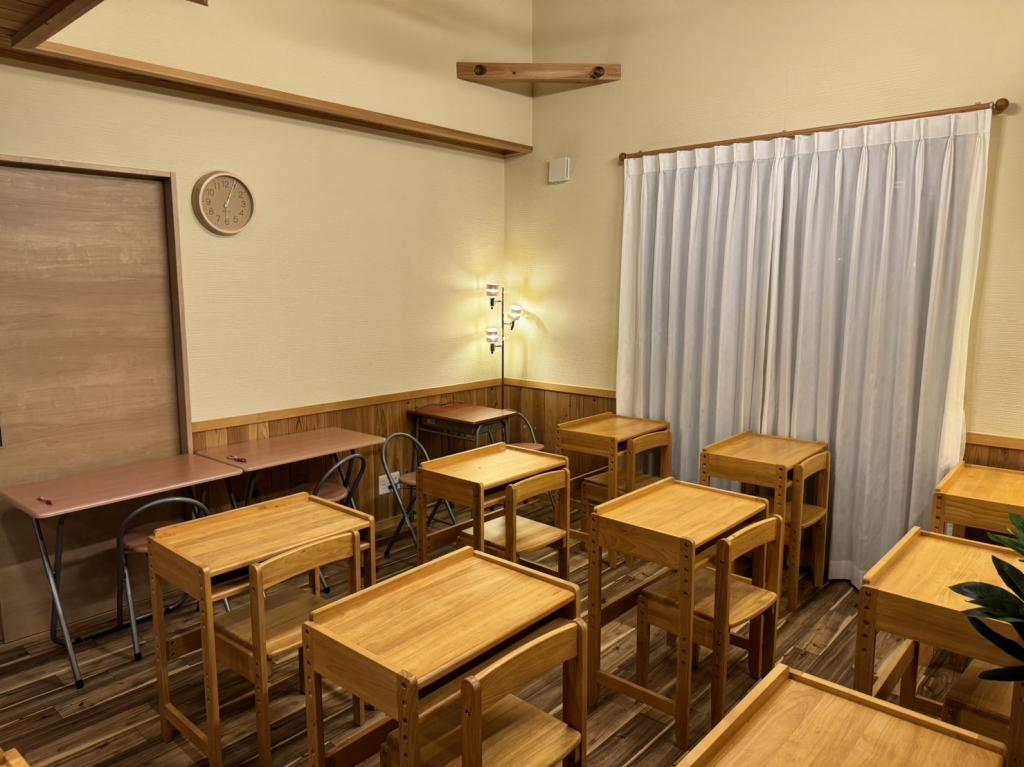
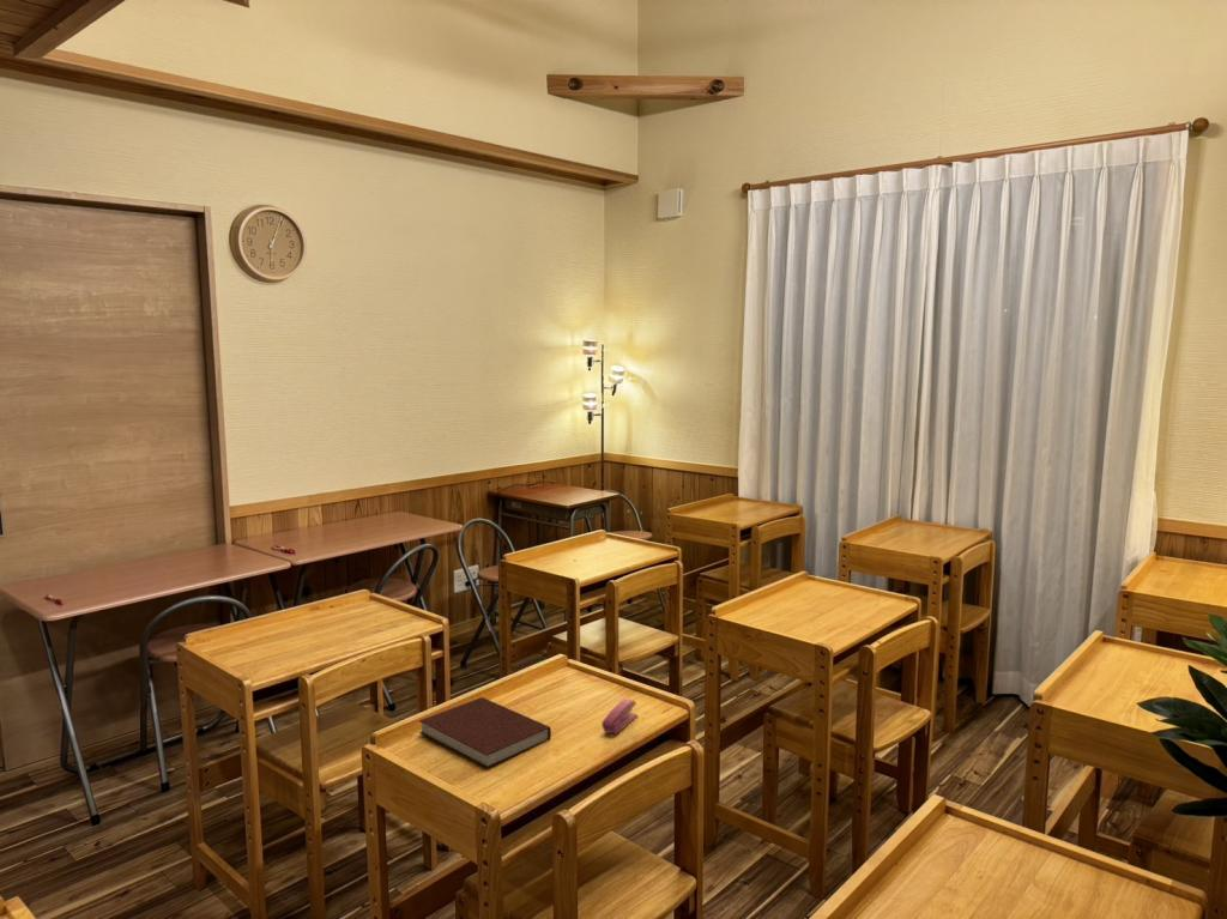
+ notebook (484, 730)
+ stapler (619, 715)
